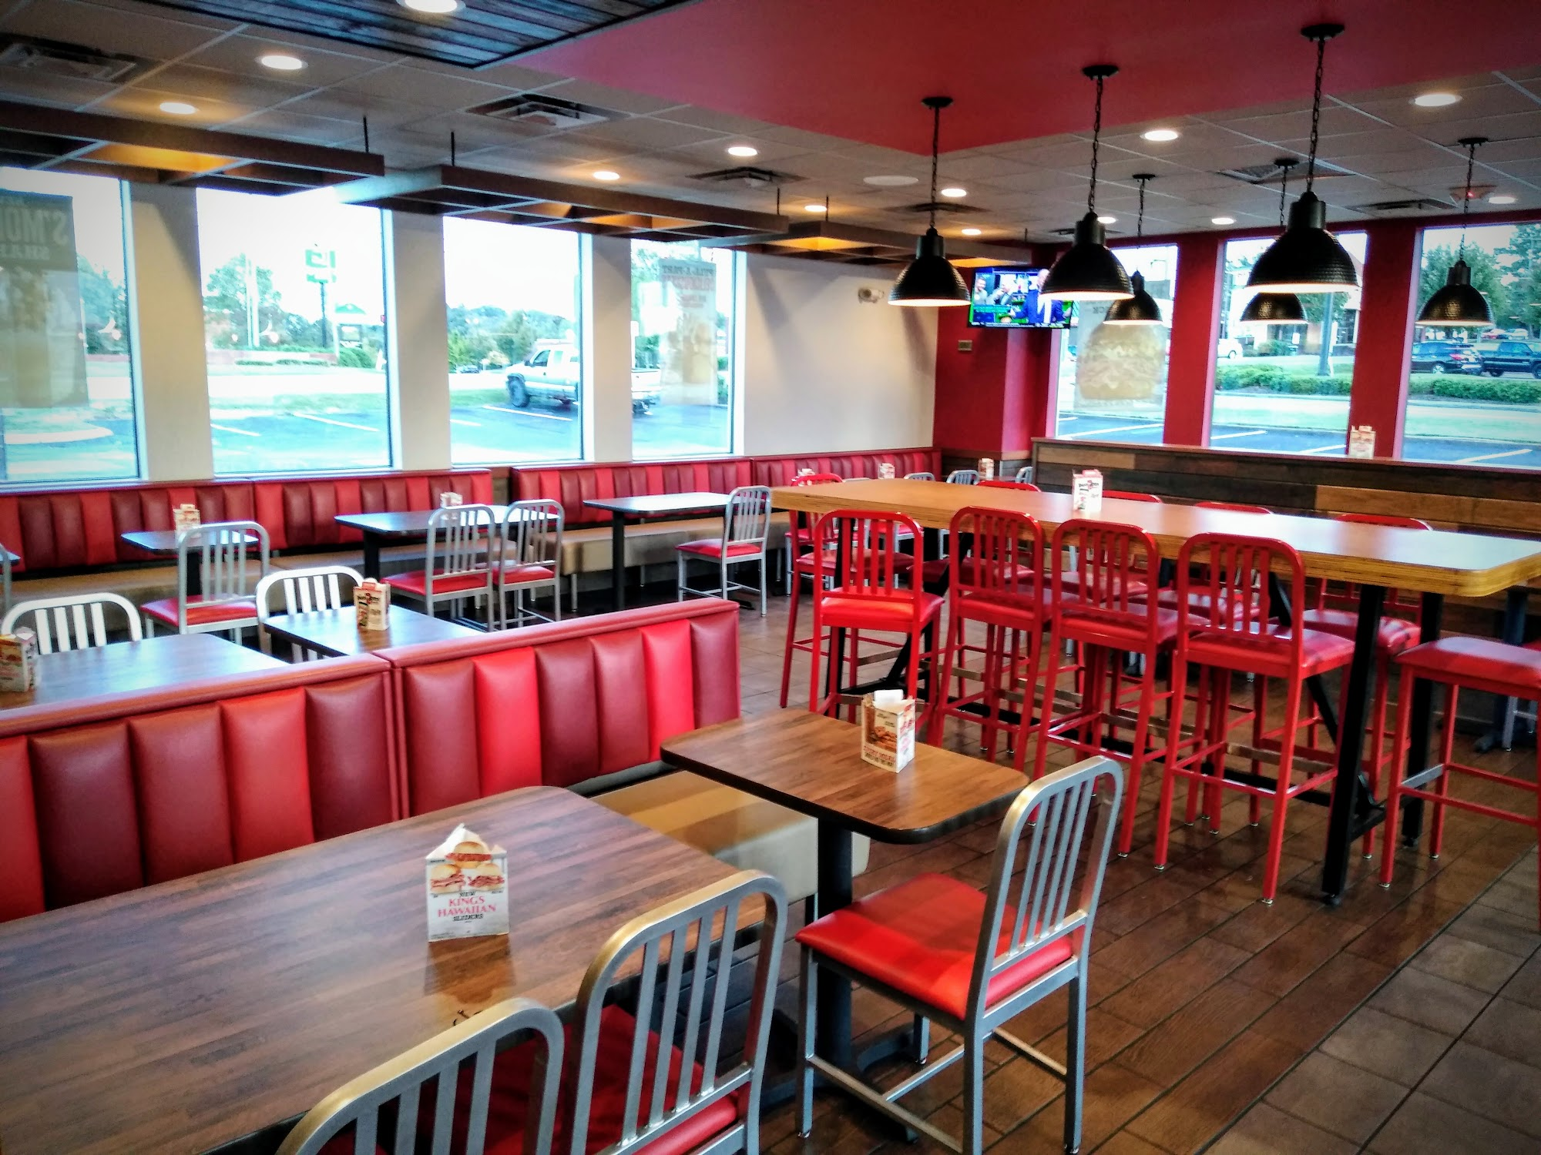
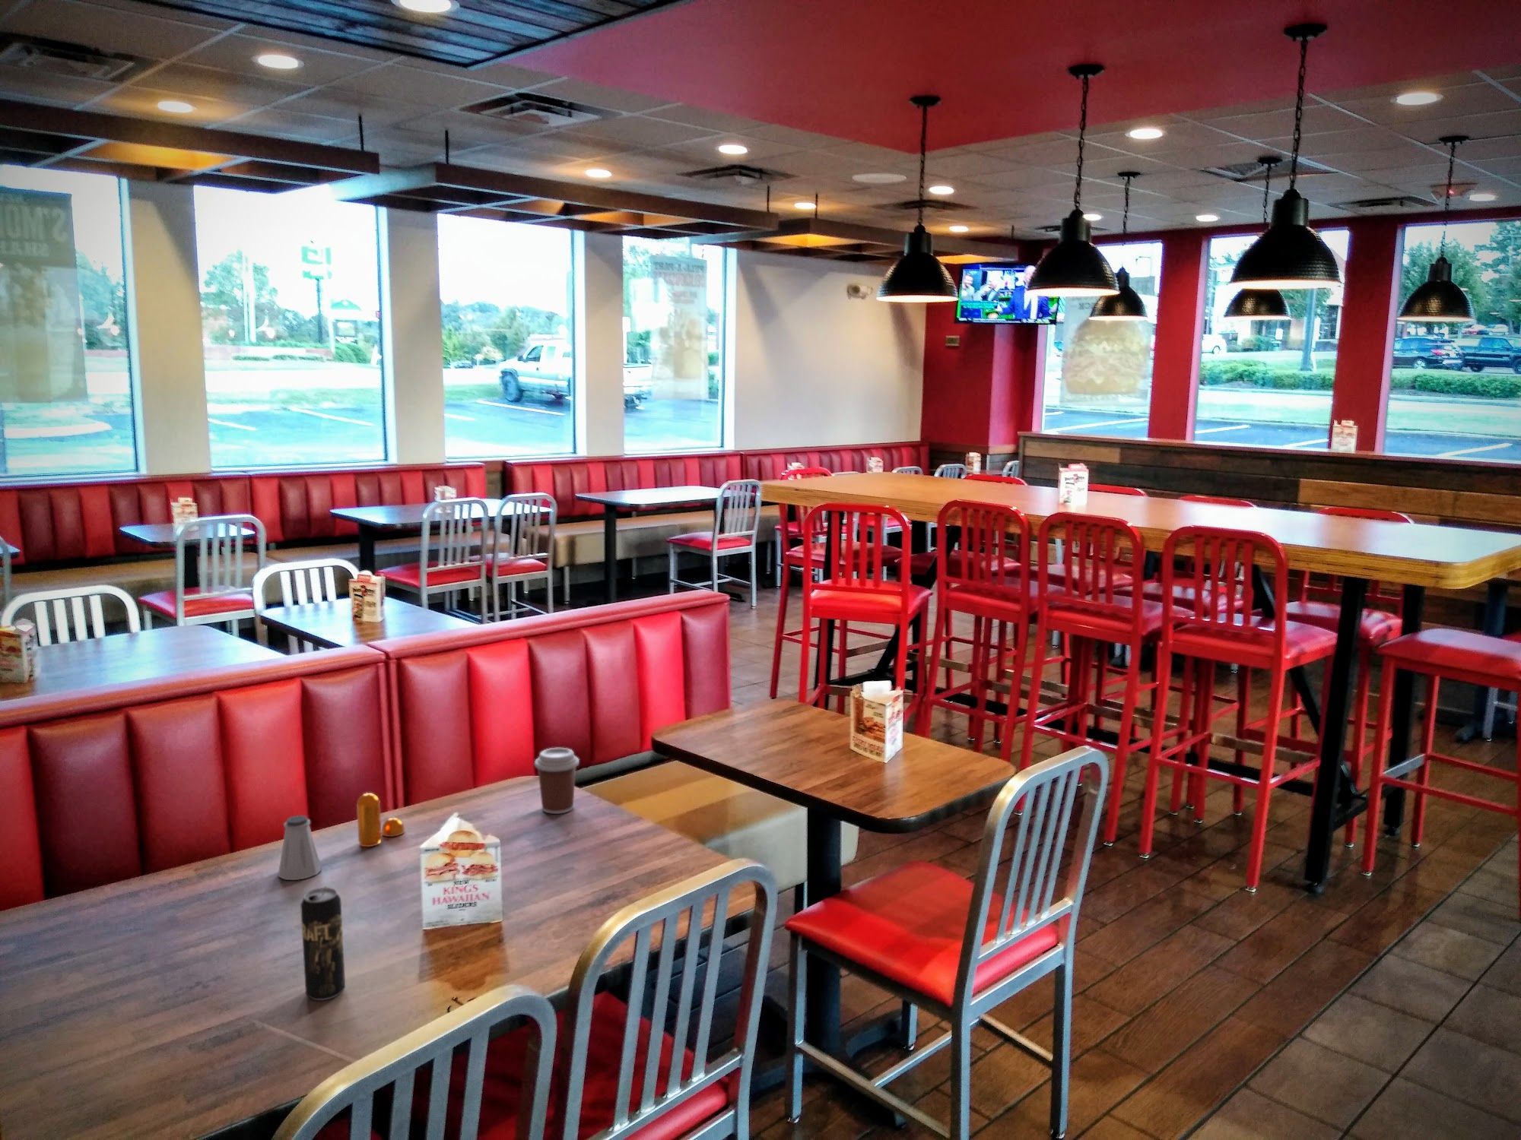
+ pepper shaker (380, 813)
+ saltshaker (298, 845)
+ beverage can (322, 941)
+ coffee cup (557, 780)
